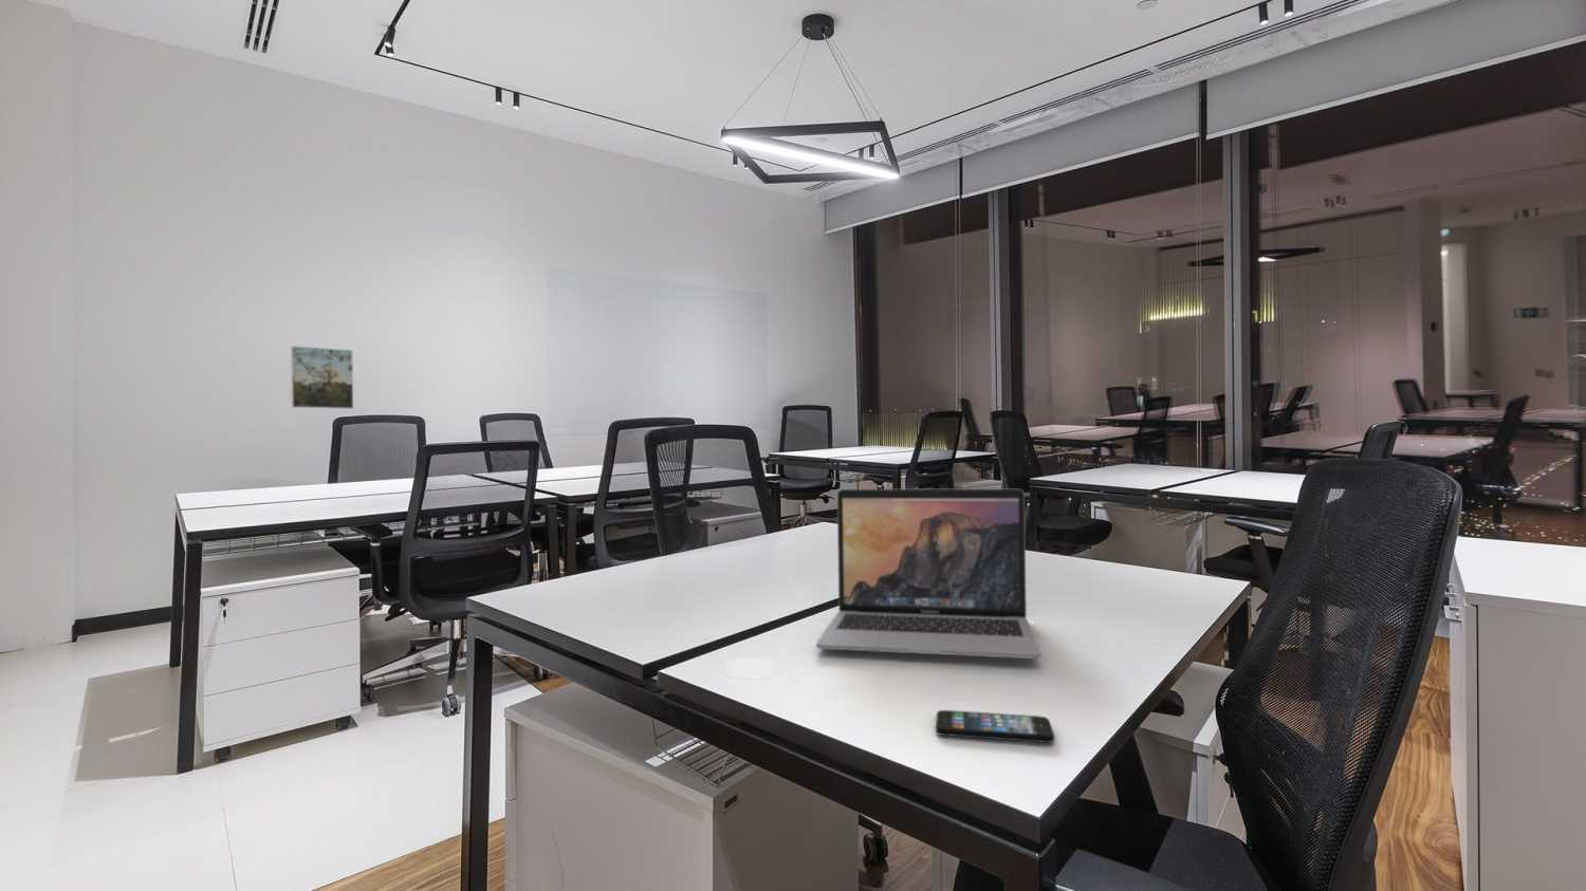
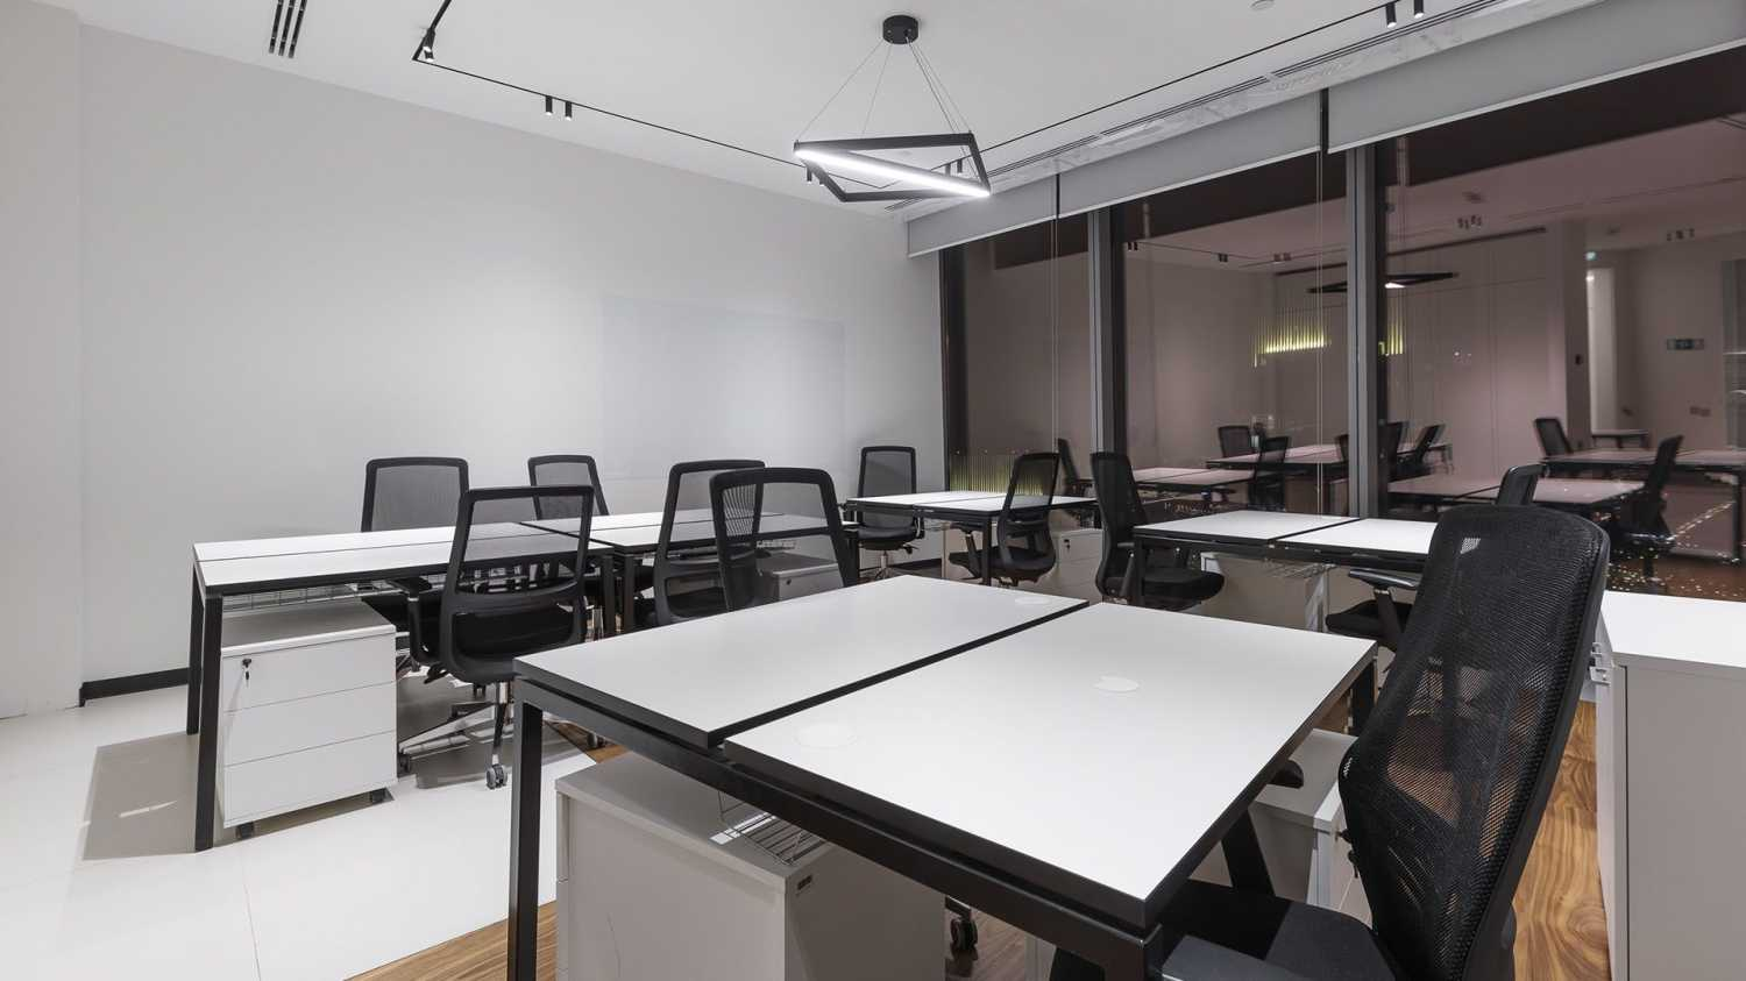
- smartphone (992, 725)
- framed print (322, 377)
- laptop (926, 564)
